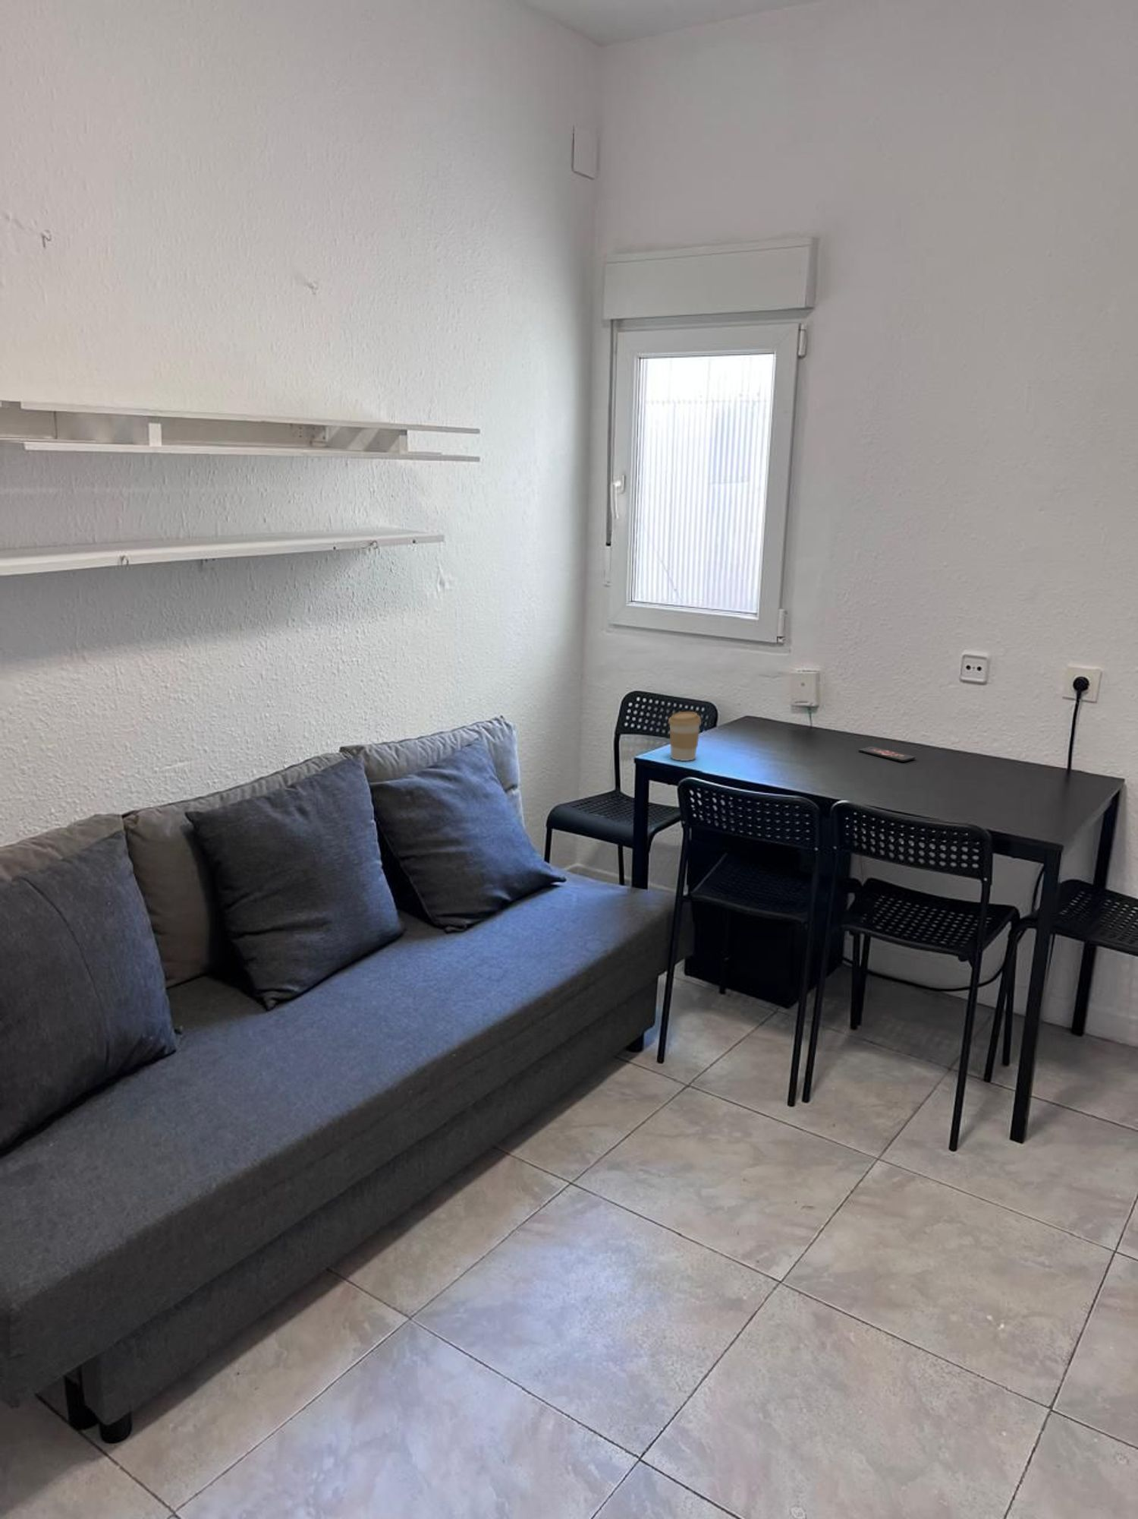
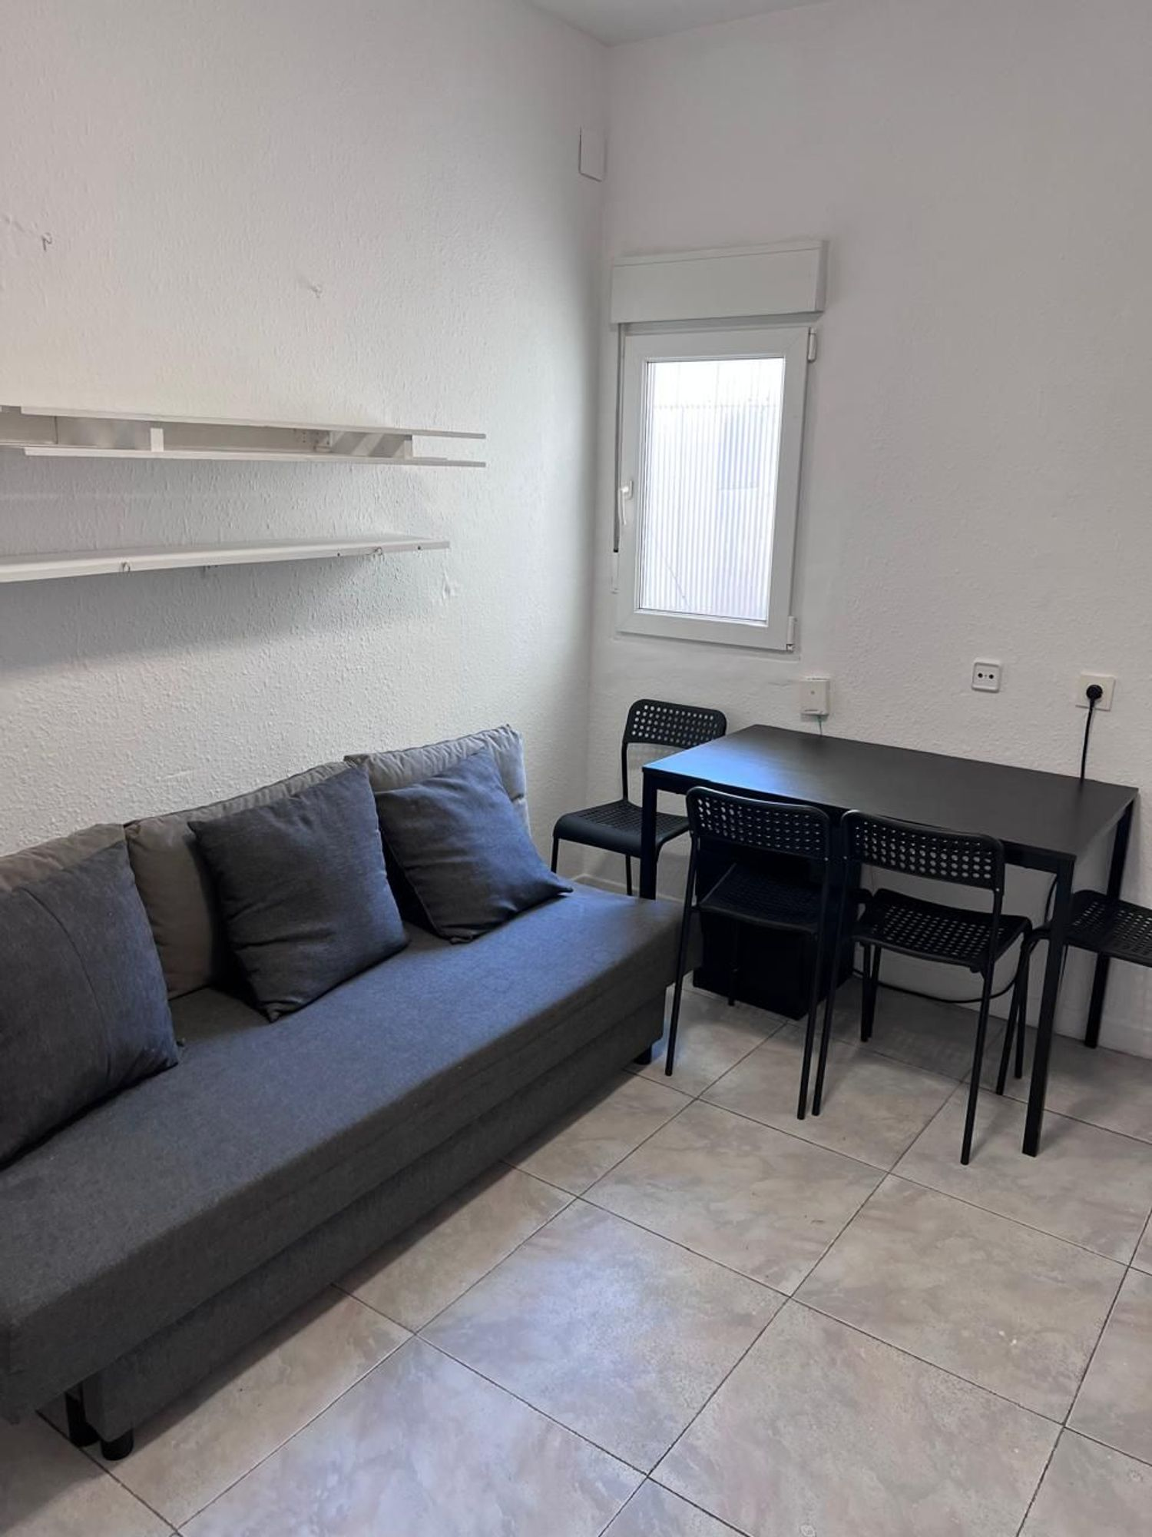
- coffee cup (684, 736)
- smartphone (886, 754)
